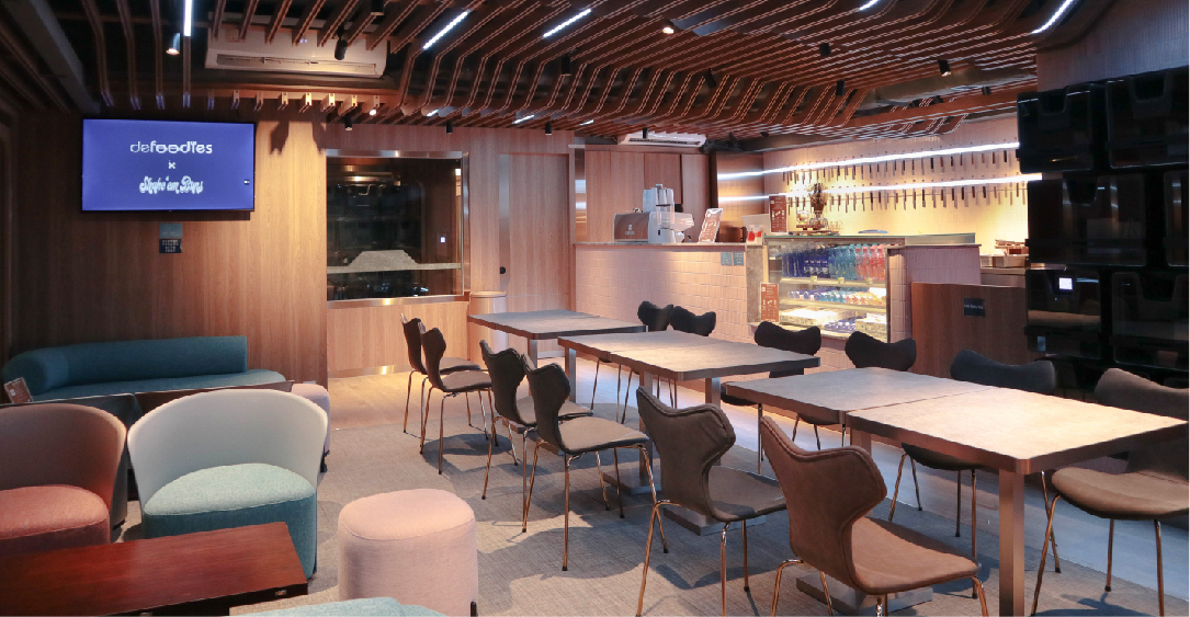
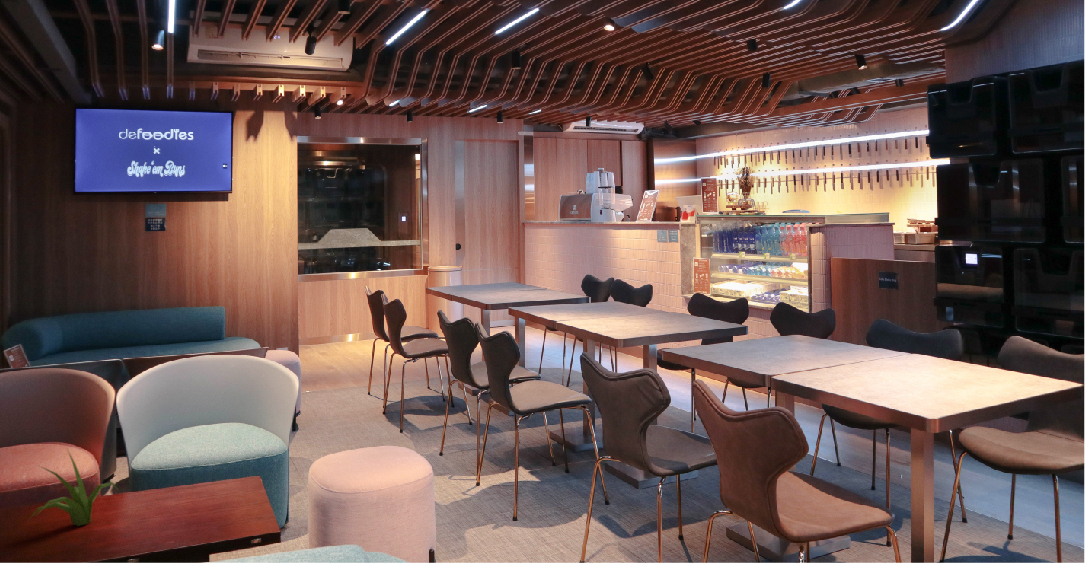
+ plant (65, 485)
